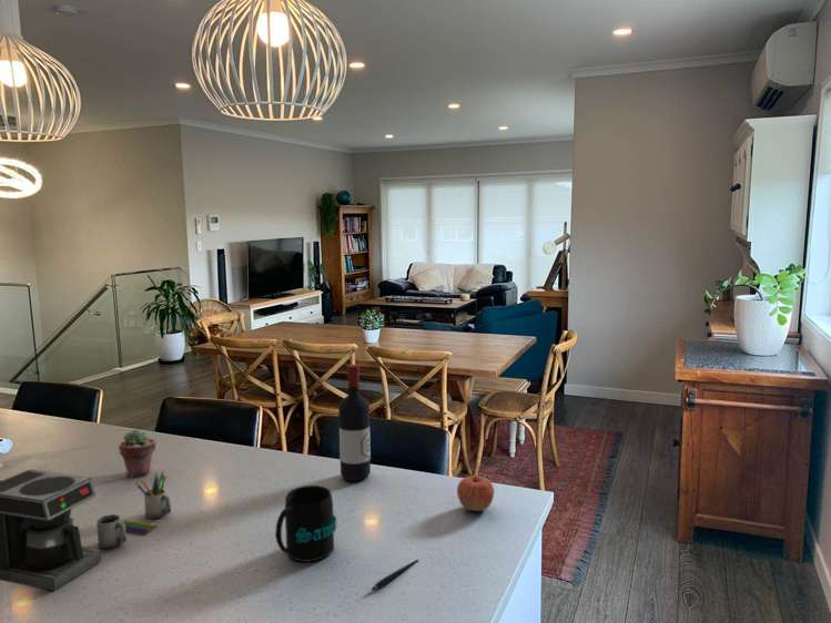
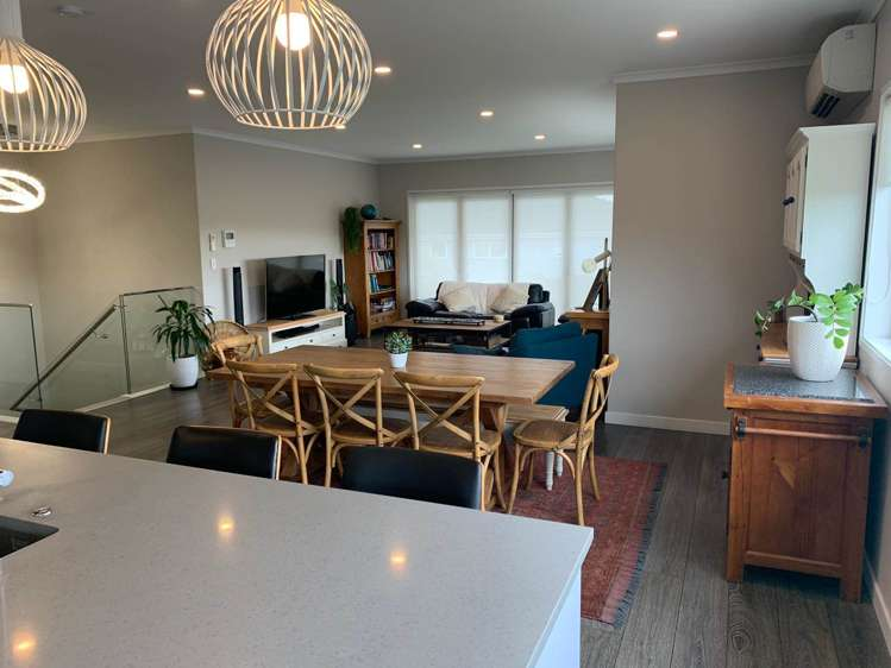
- pen (396, 573)
- coffee maker (91, 498)
- wine bottle (354, 421)
- mug (303, 527)
- potted succulent (138, 451)
- apple (475, 491)
